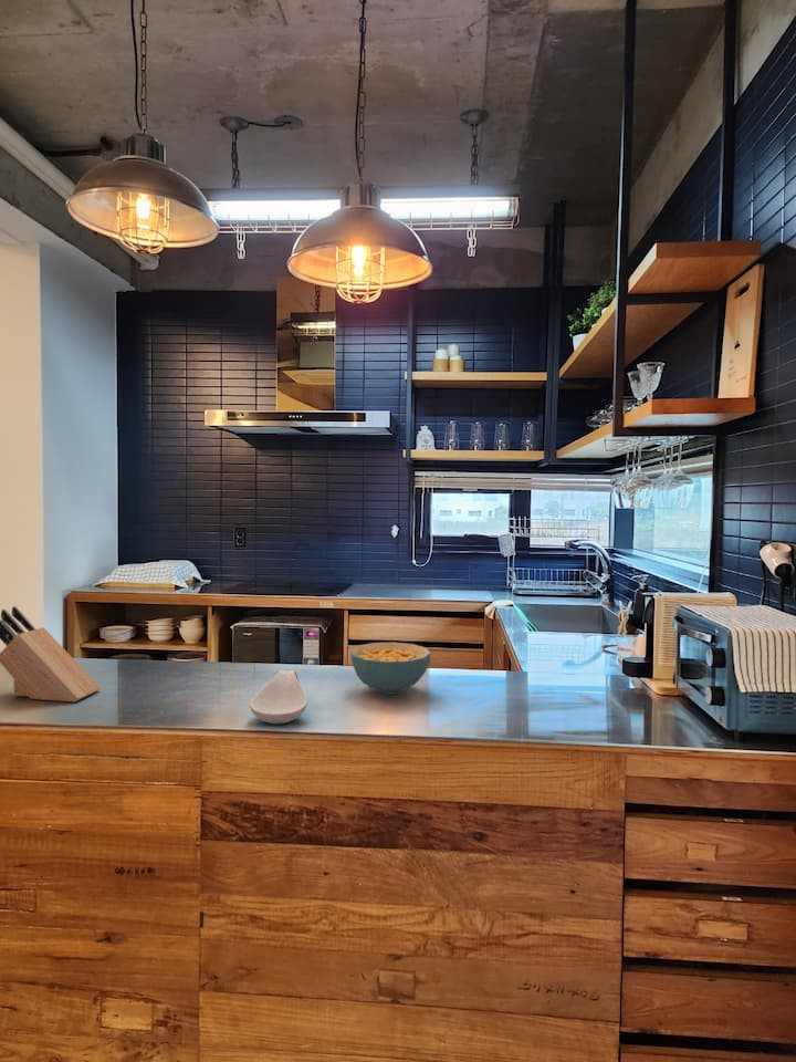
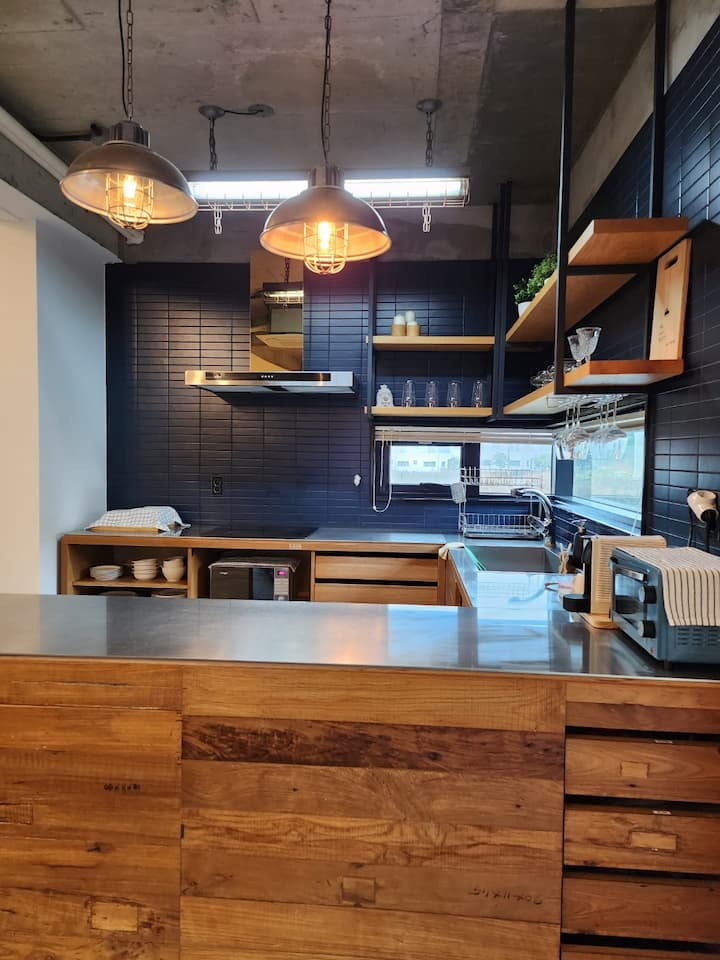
- knife block (41, 652)
- cereal bowl (389, 670)
- spoon rest (282, 694)
